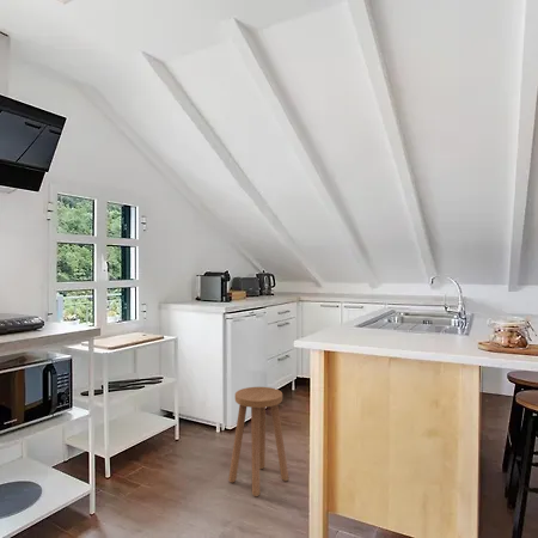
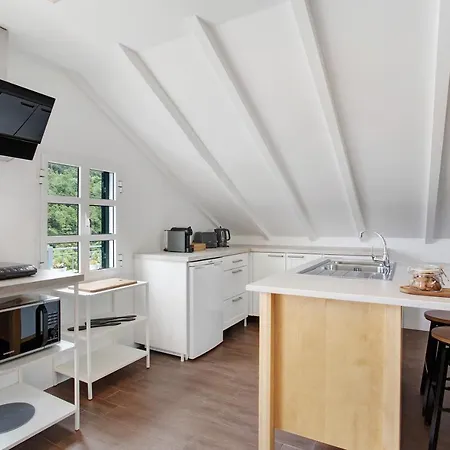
- stool (258, 436)
